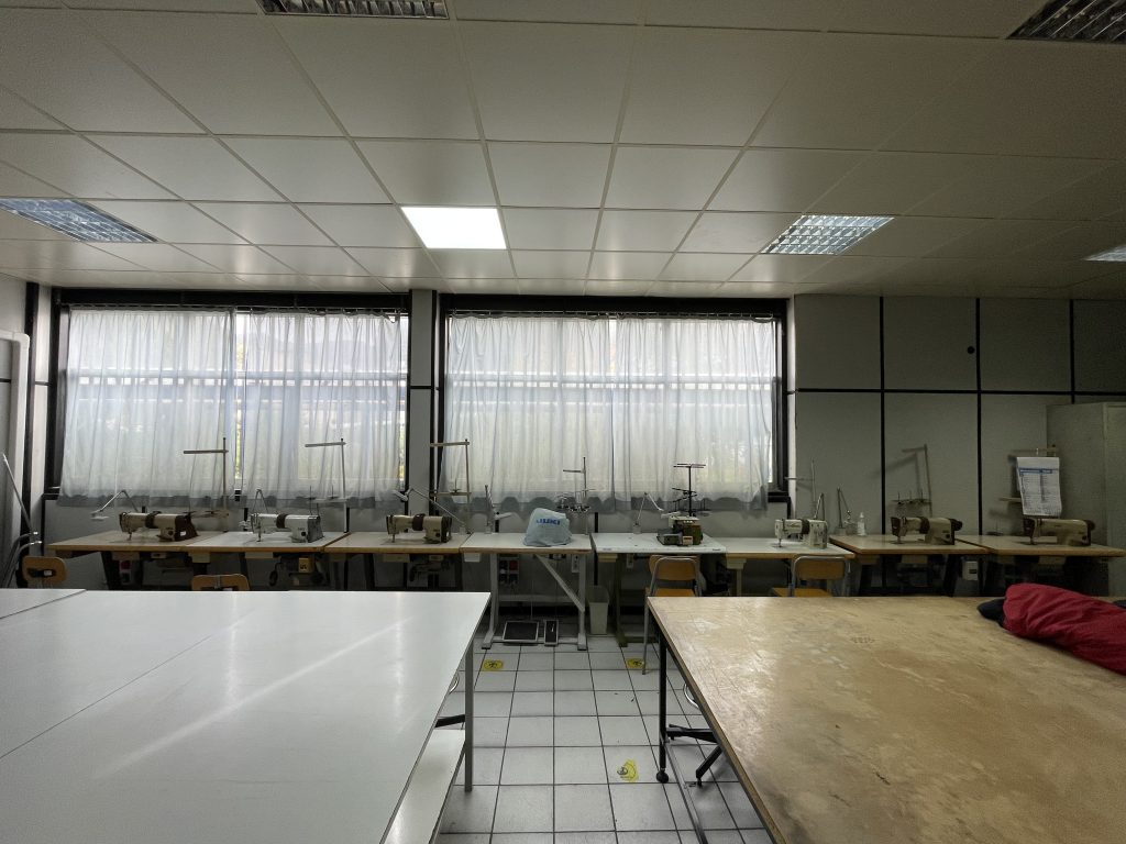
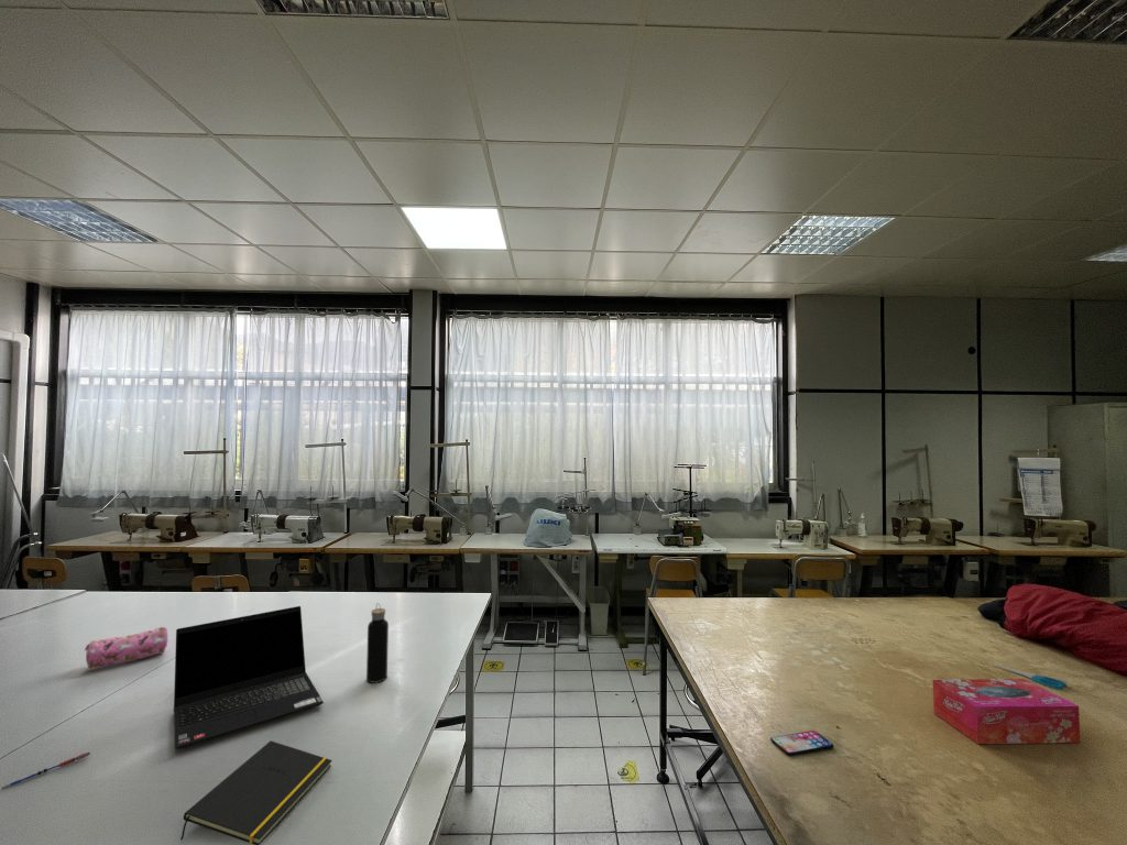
+ water bottle (378, 640)
+ smartphone (801, 742)
+ notepad (264, 787)
+ laptop computer (248, 667)
+ pencil case (128, 647)
+ pen (47, 769)
+ tissue box (1002, 709)
+ scissors (1025, 673)
